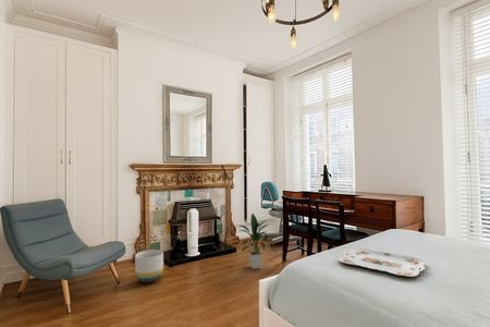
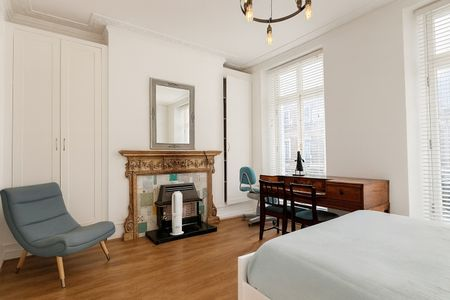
- indoor plant (257, 241)
- planter (149, 266)
- serving tray (380, 261)
